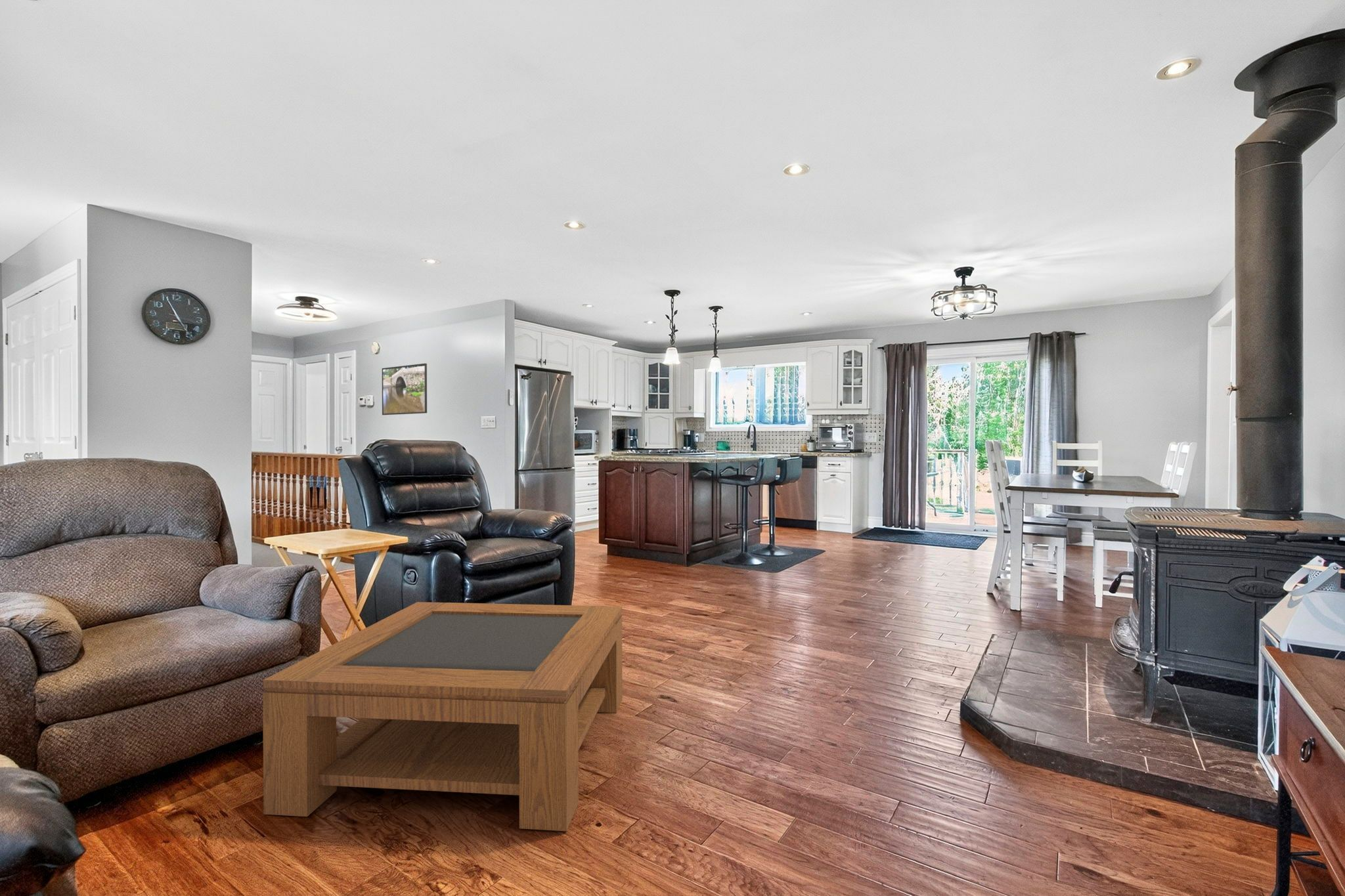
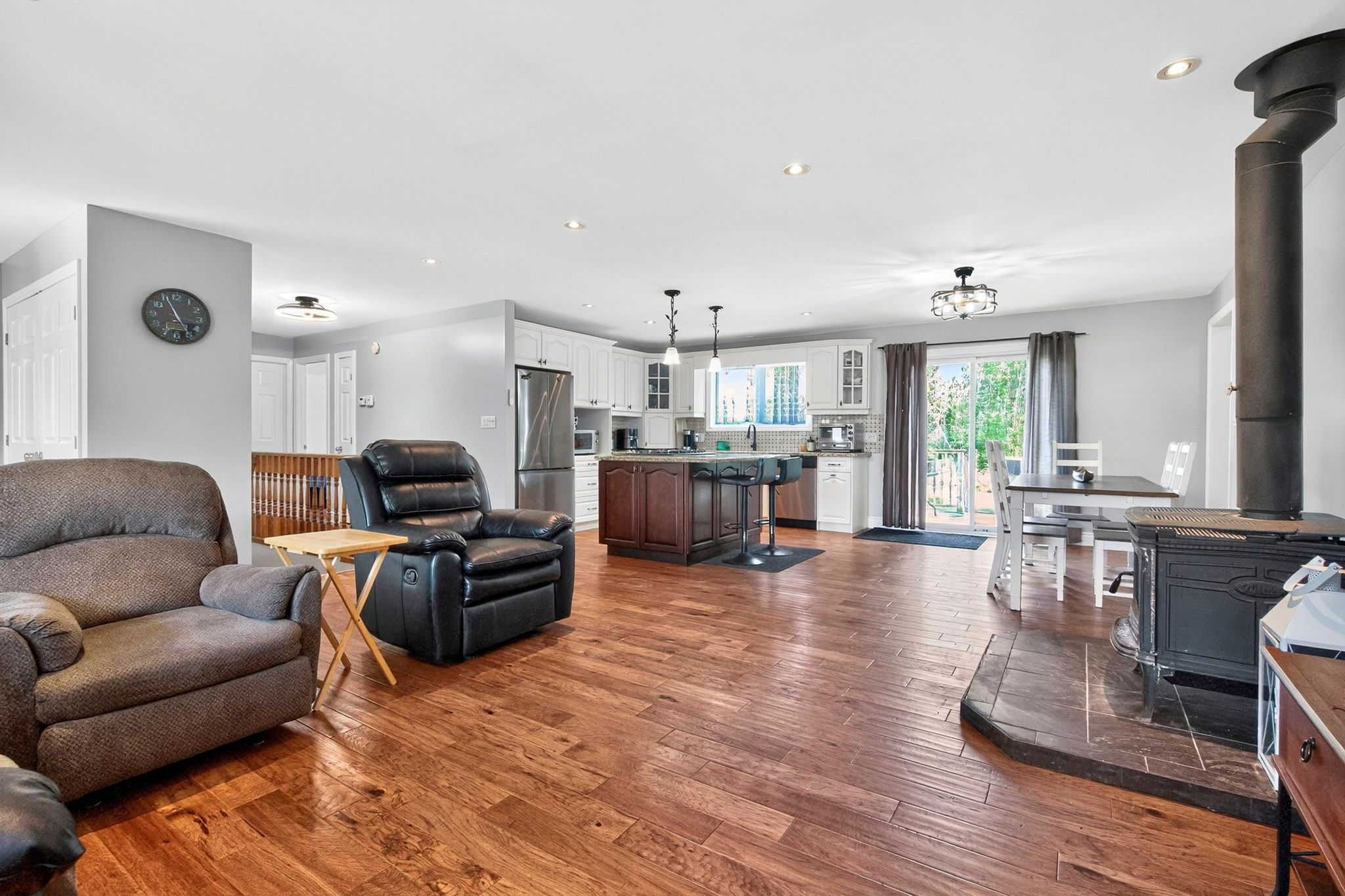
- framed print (403, 390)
- coffee table (475, 691)
